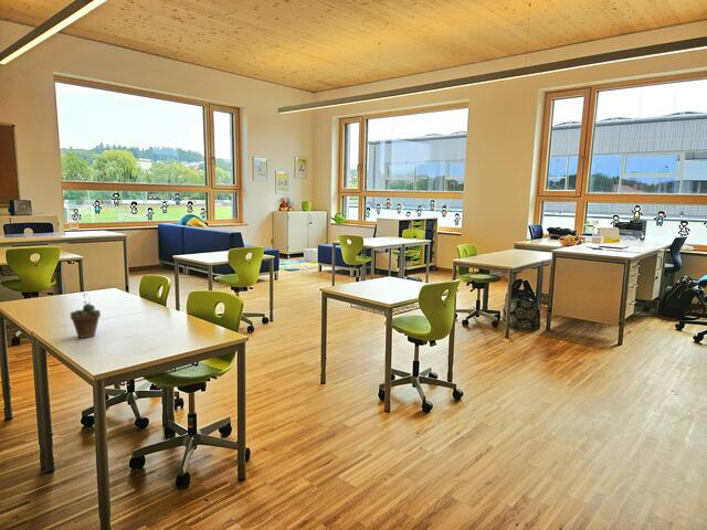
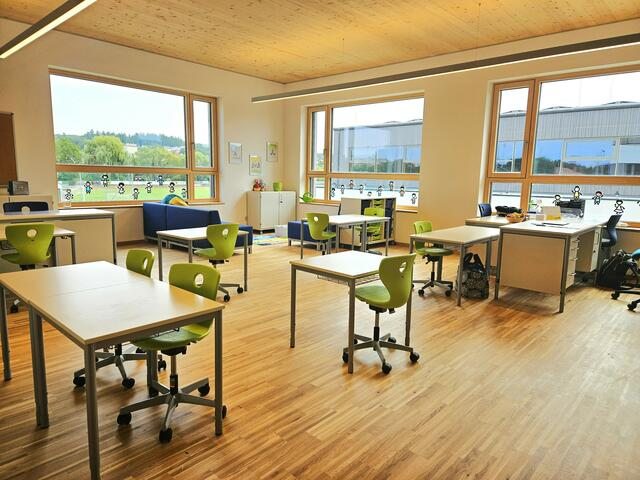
- succulent plant (85, 314)
